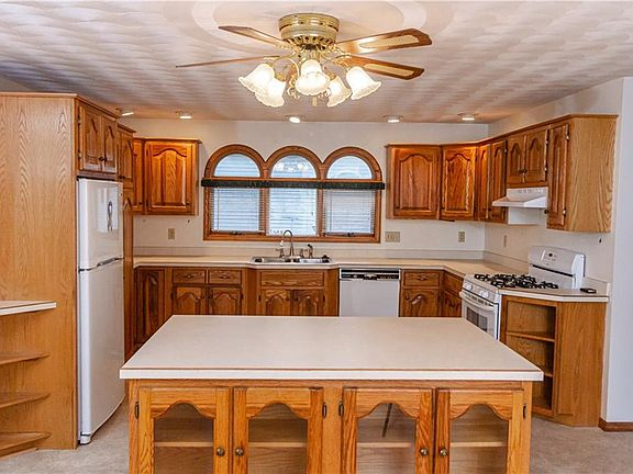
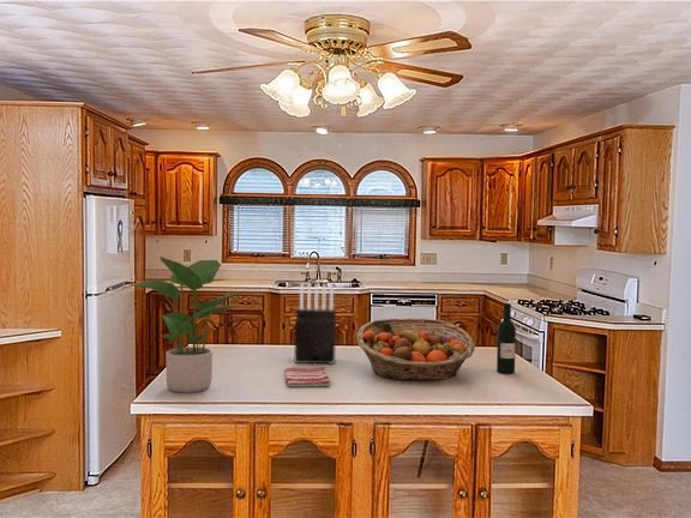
+ dish towel (306, 375)
+ potted plant (194, 321)
+ knife block (314, 323)
+ fruit basket (414, 348)
+ wine bottle (506, 337)
